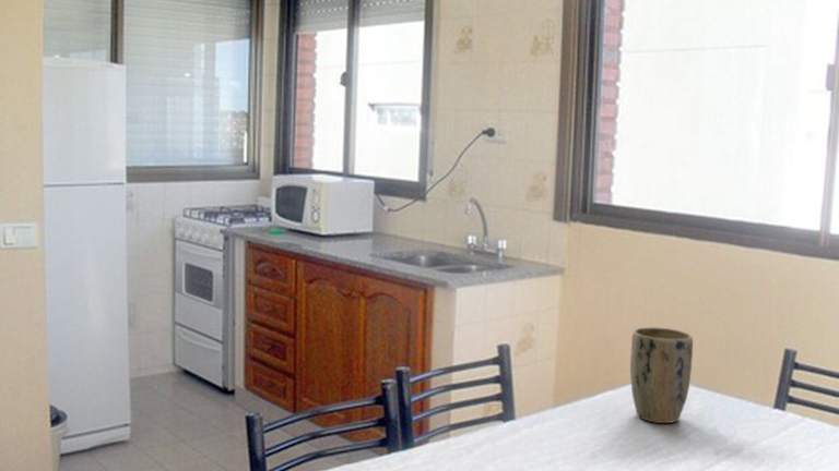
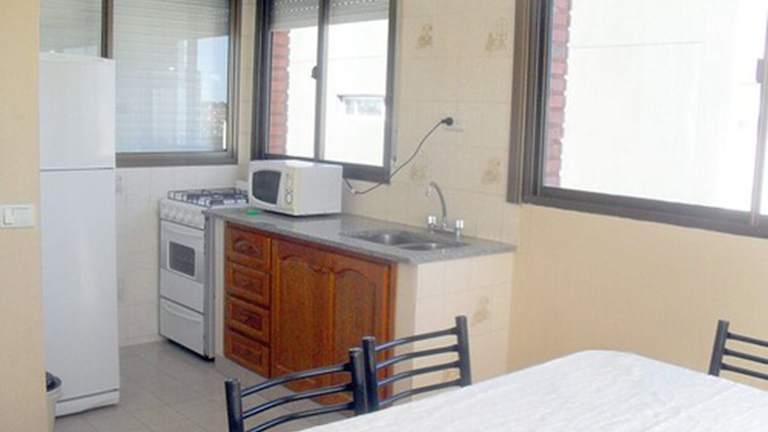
- plant pot (659, 375)
